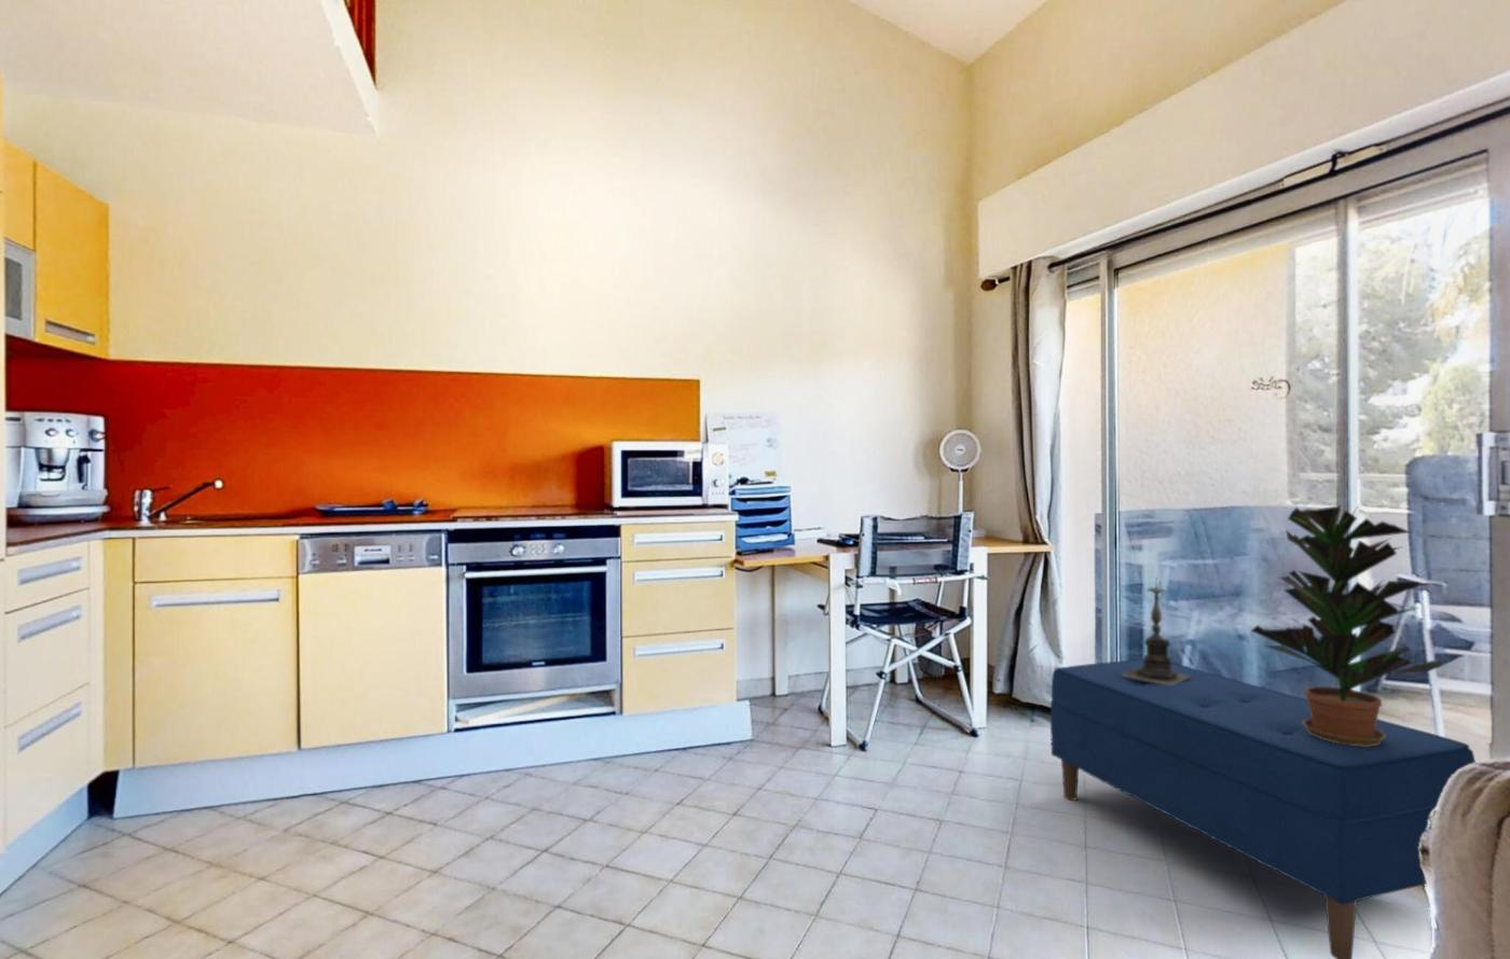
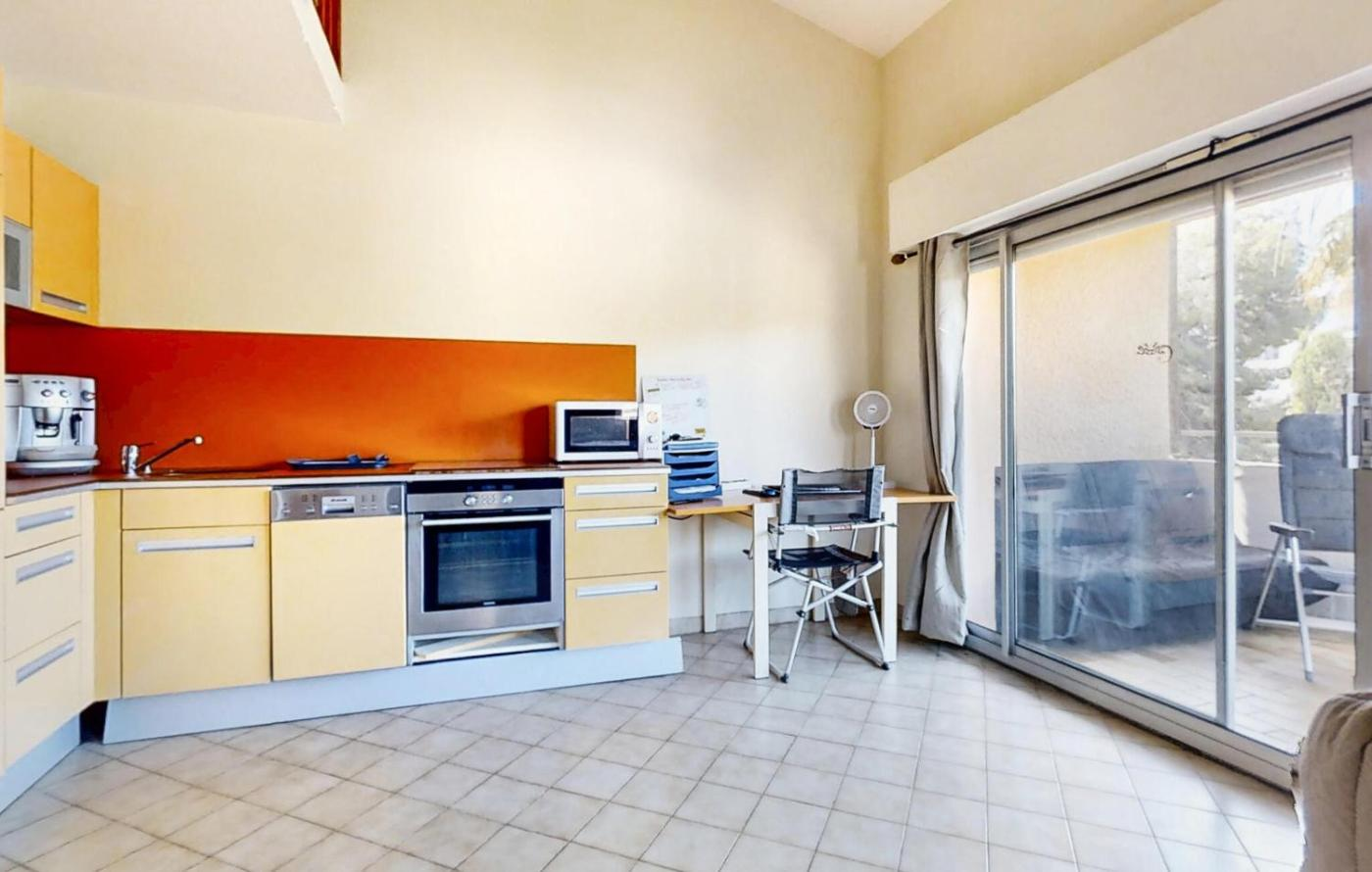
- potted plant (1341, 617)
- bench (1225, 774)
- candle holder (1156, 624)
